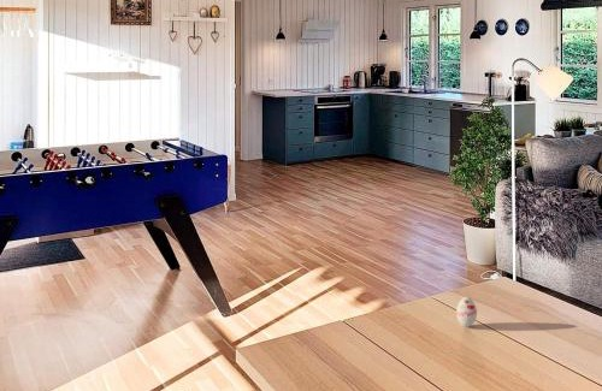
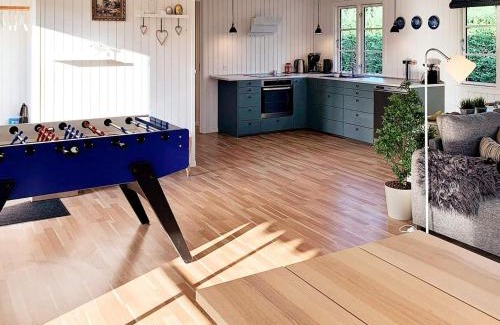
- decorative egg (466, 312)
